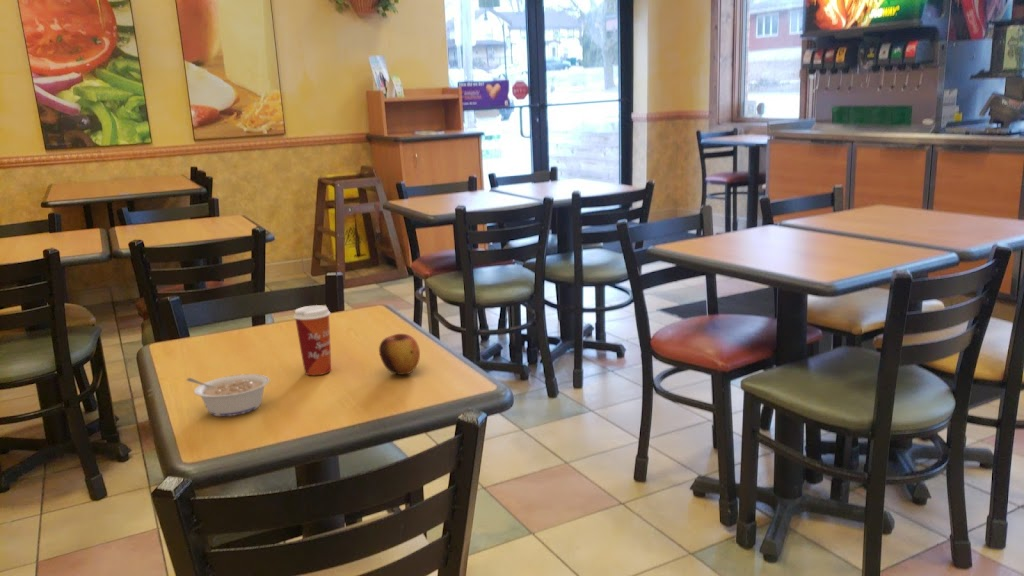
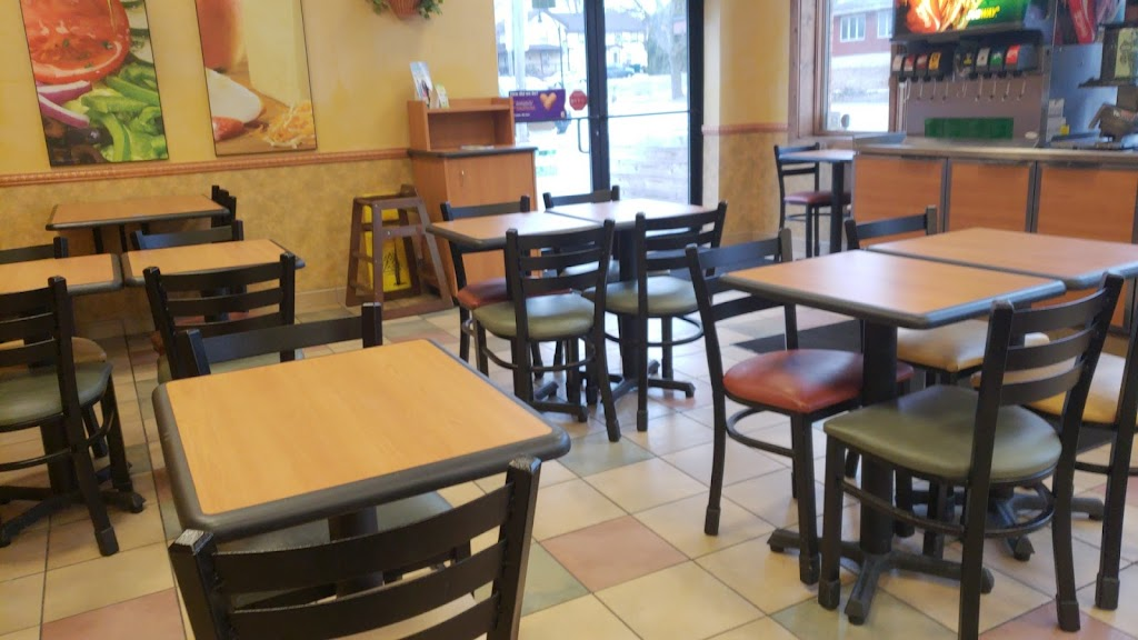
- apple (399, 354)
- legume (230, 394)
- paper cup (315, 340)
